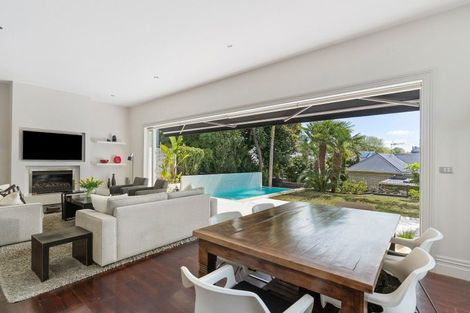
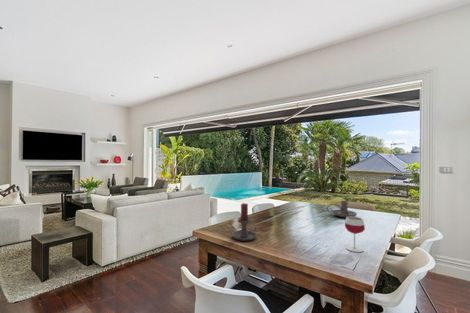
+ wineglass (354, 233)
+ candle holder (341, 208)
+ candle holder (246, 219)
